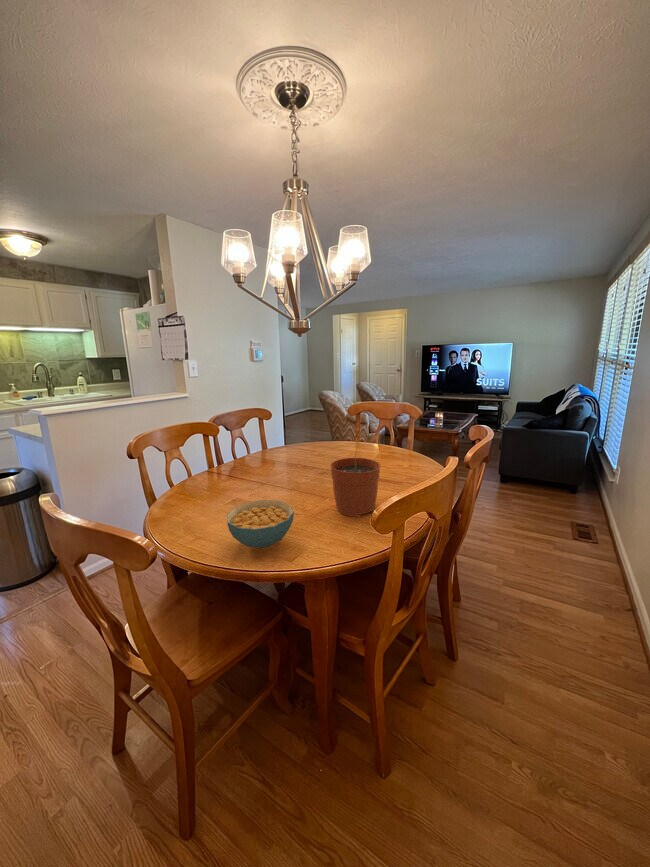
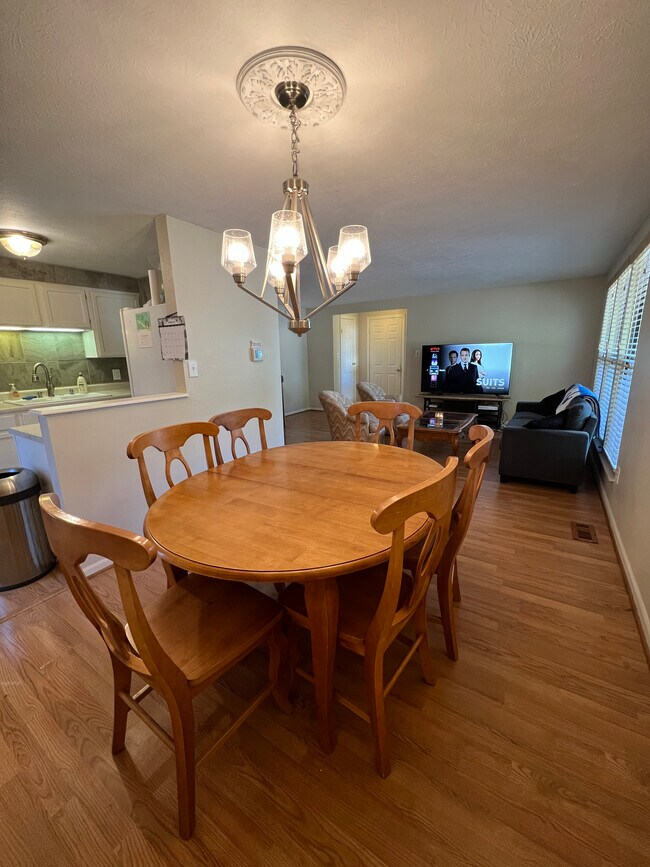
- cereal bowl (261, 528)
- plant pot (355, 475)
